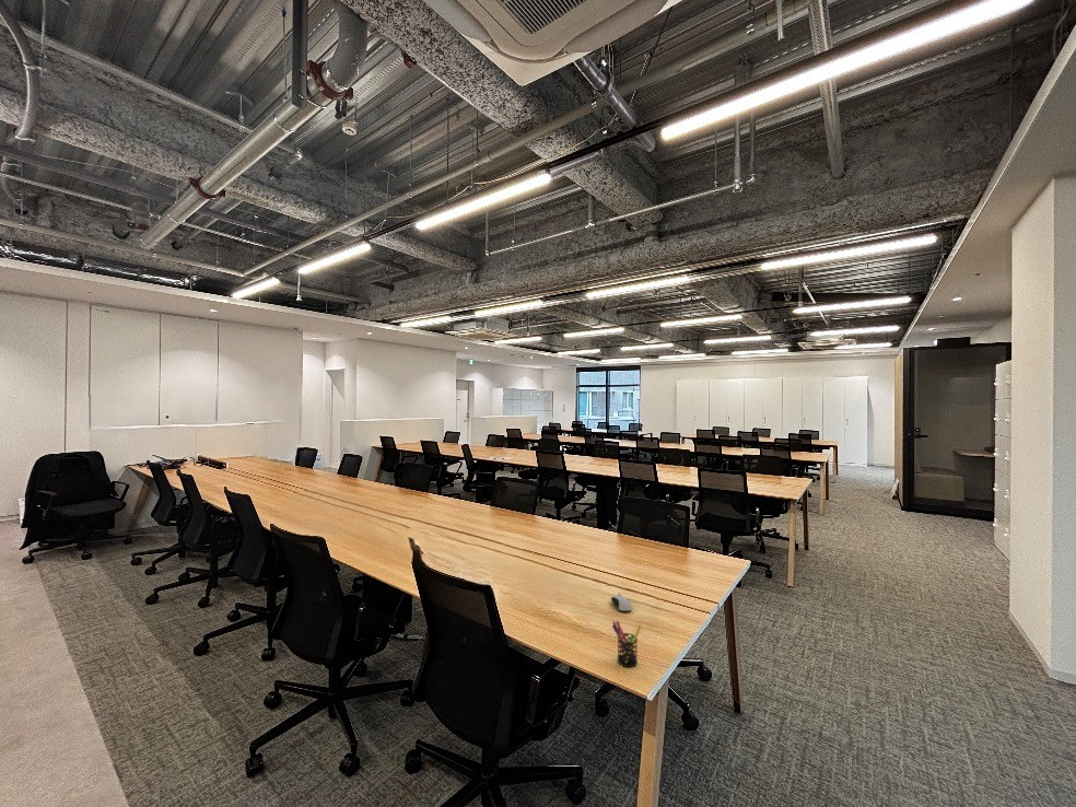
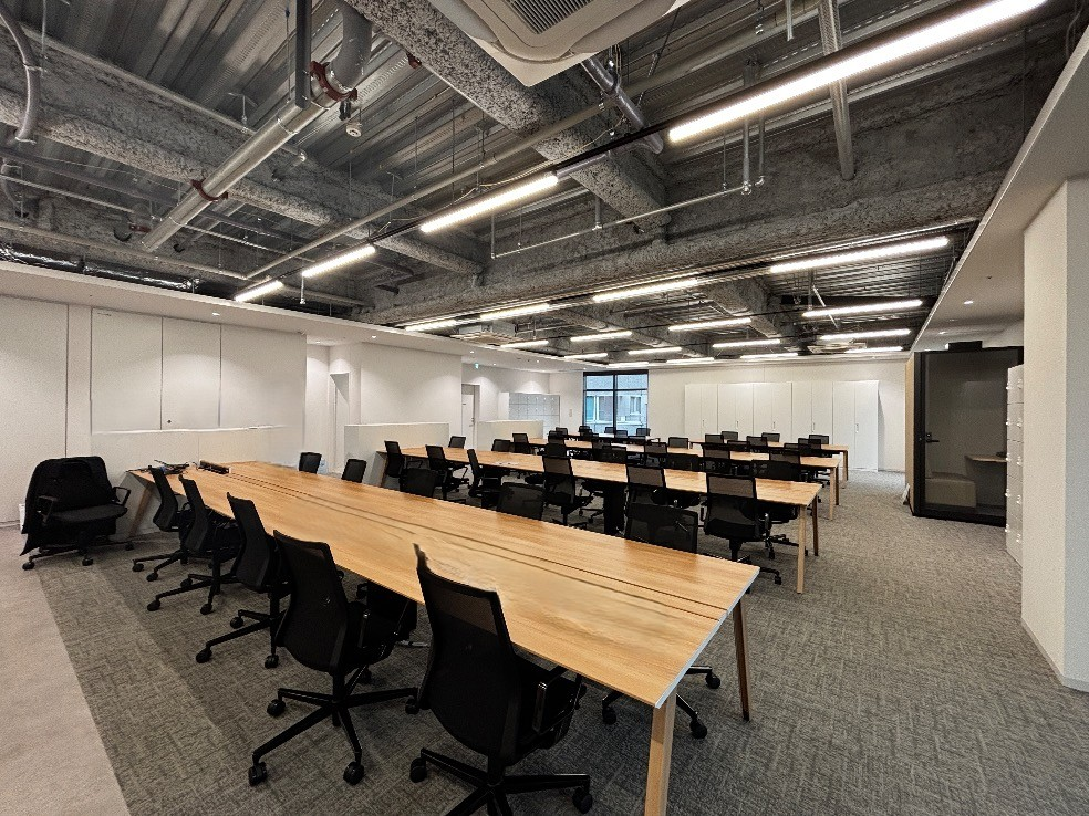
- computer mouse (621, 600)
- pen holder (627, 642)
